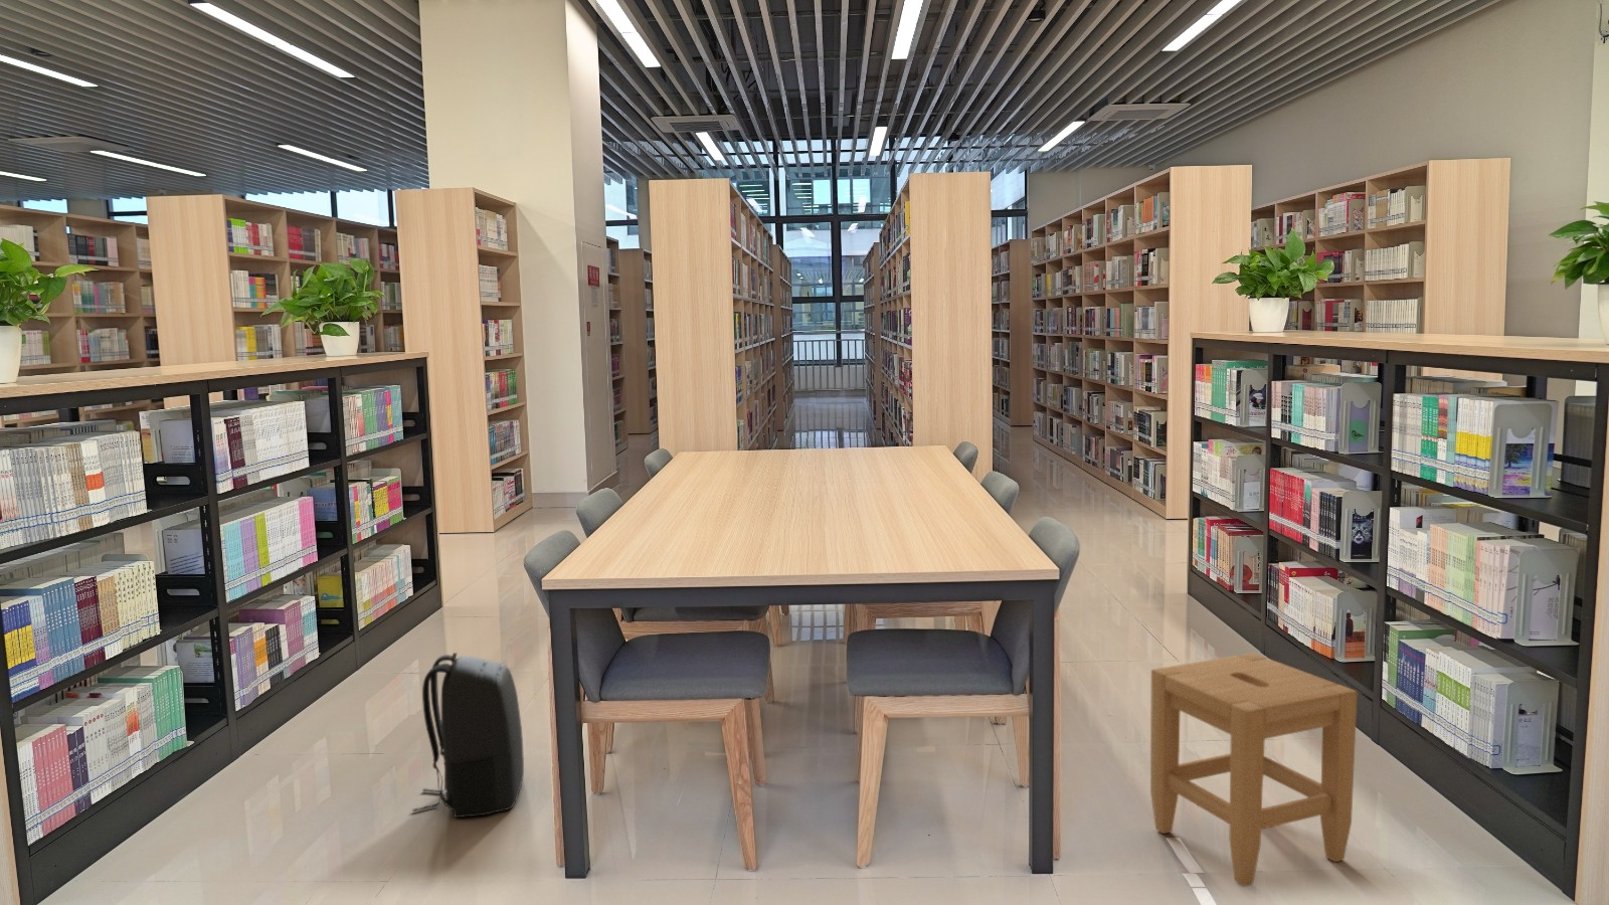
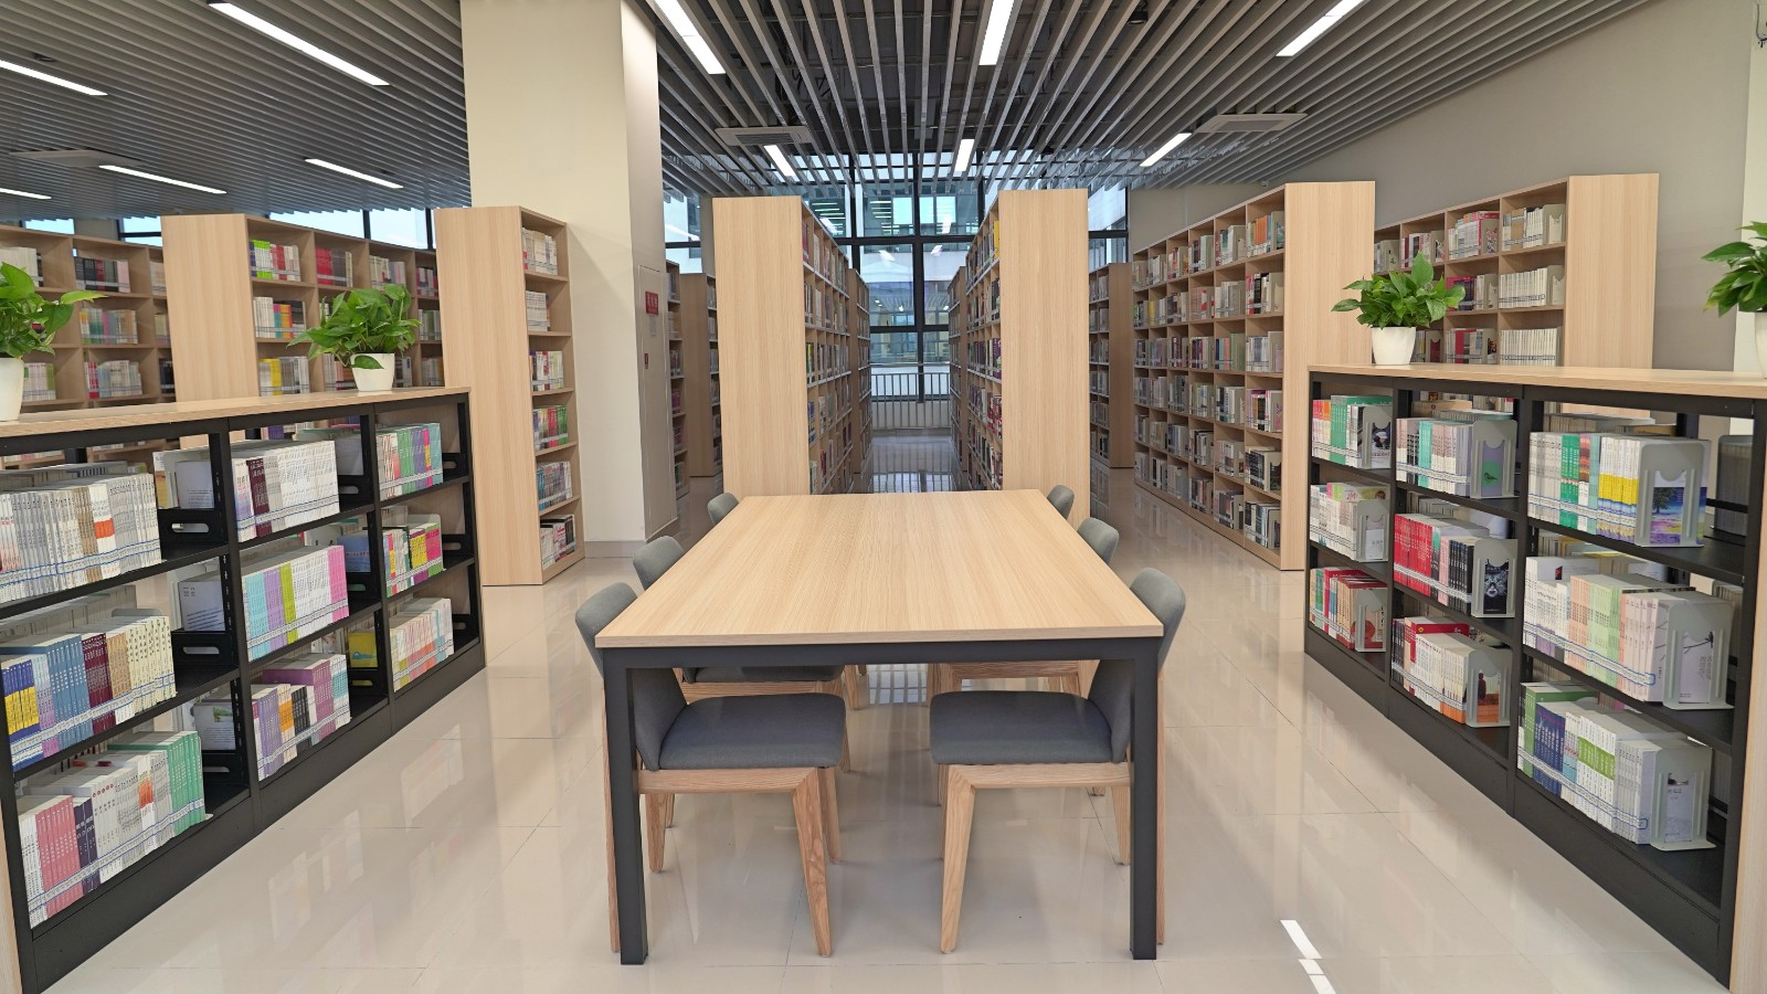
- stool (1248, 762)
- backpack (465, 724)
